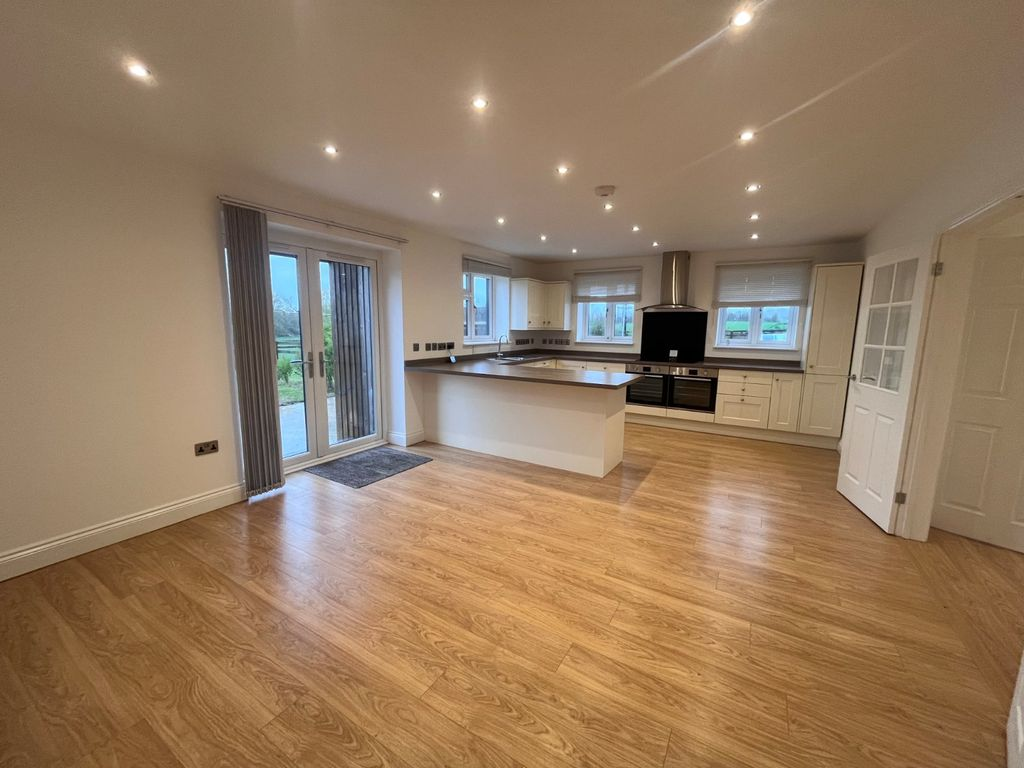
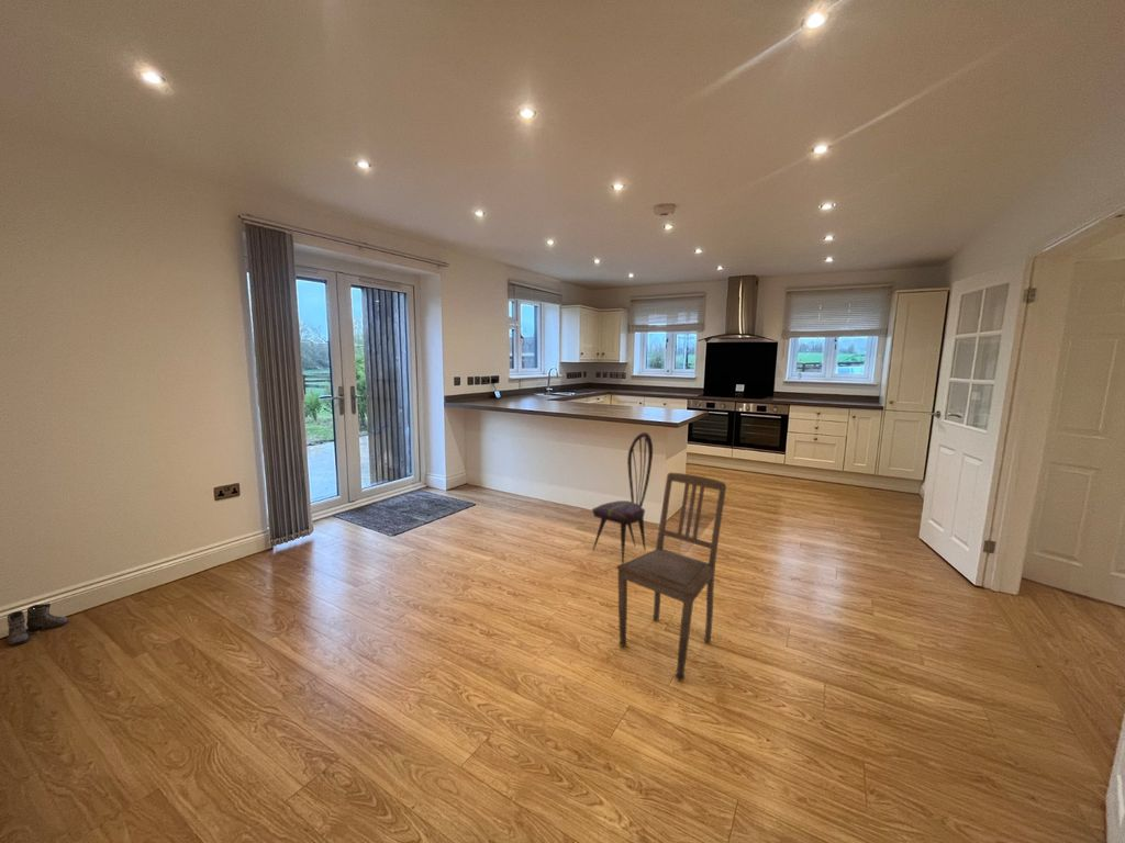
+ boots (31, 621)
+ dining chair (672, 565)
+ dining chair (631, 493)
